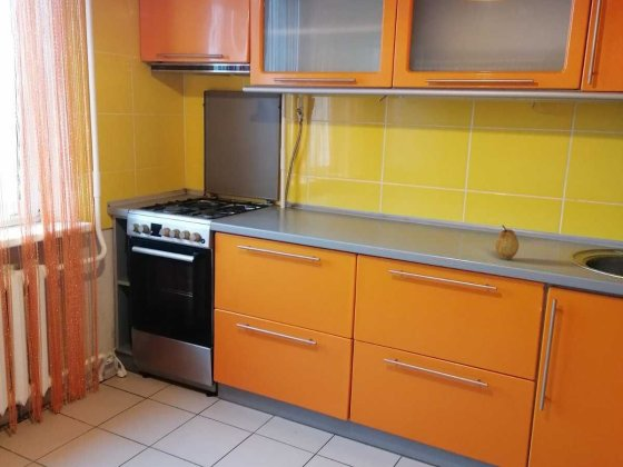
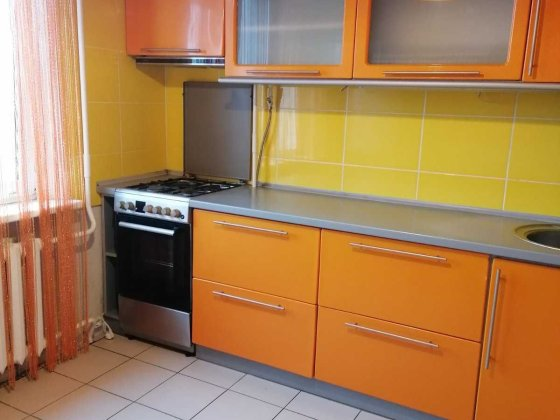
- fruit (507, 241)
